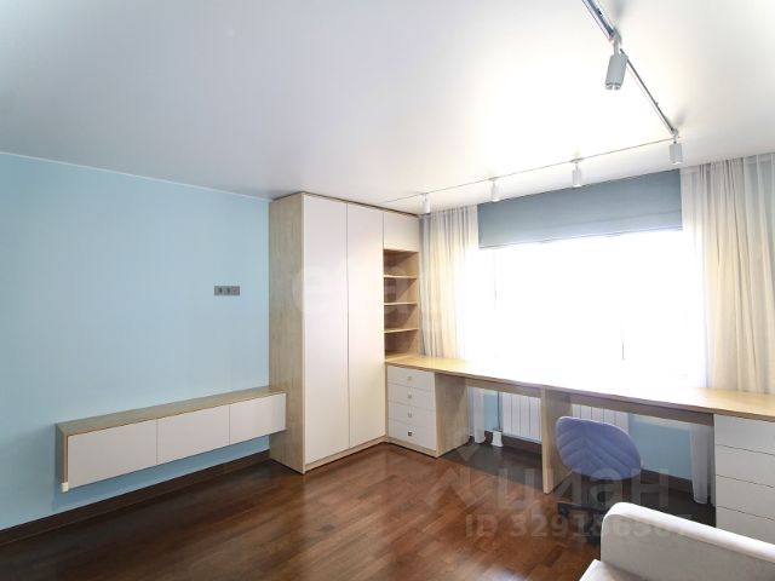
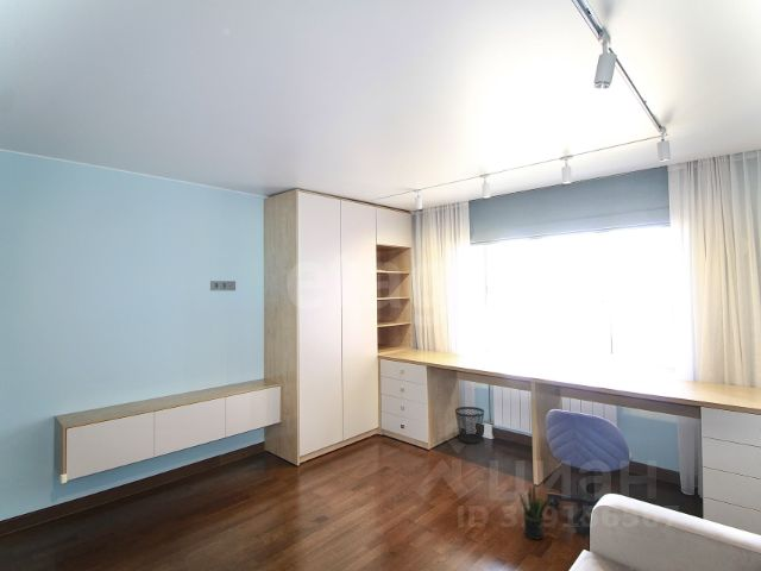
+ wastebasket (468, 425)
+ potted plant (535, 510)
